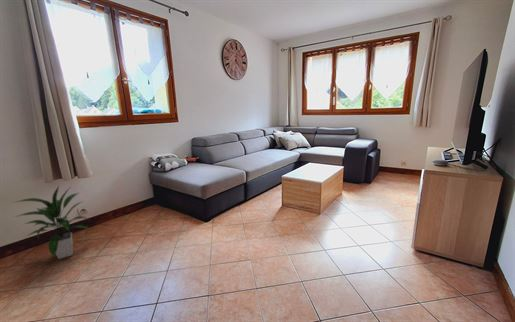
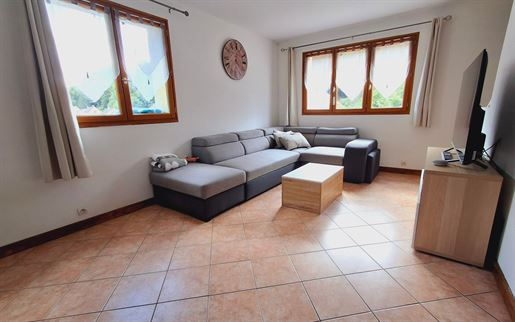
- indoor plant (55, 223)
